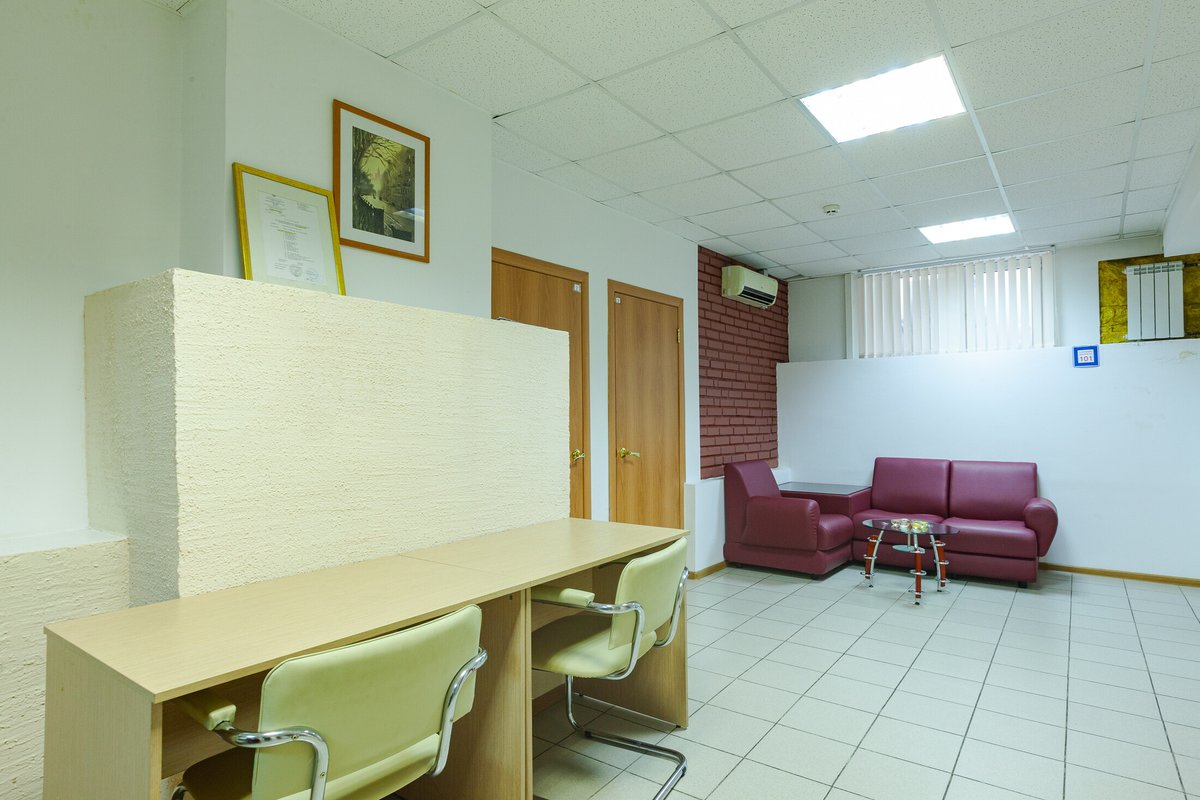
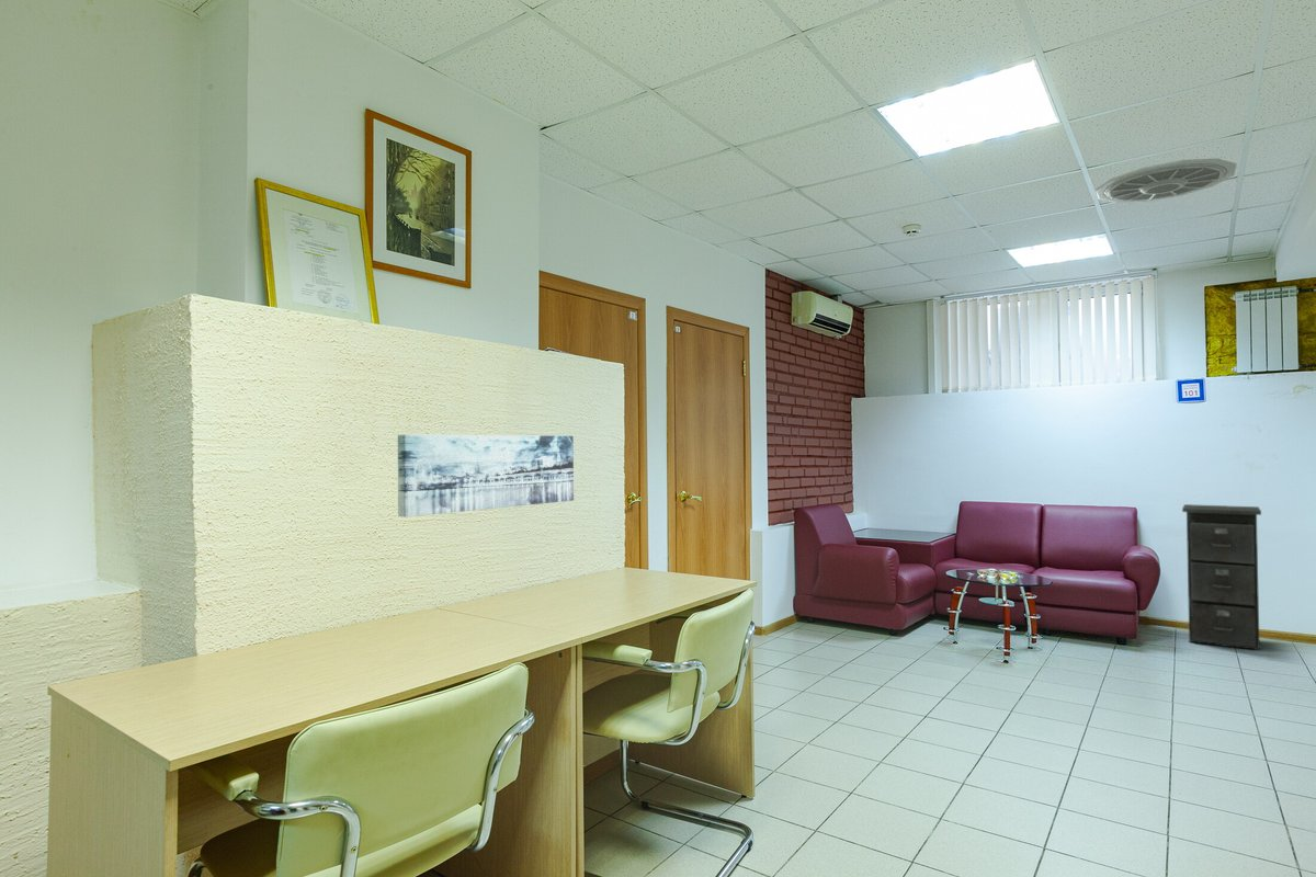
+ wall art (496, 471)
+ filing cabinet (1222, 574)
+ ceiling vent (1162, 184)
